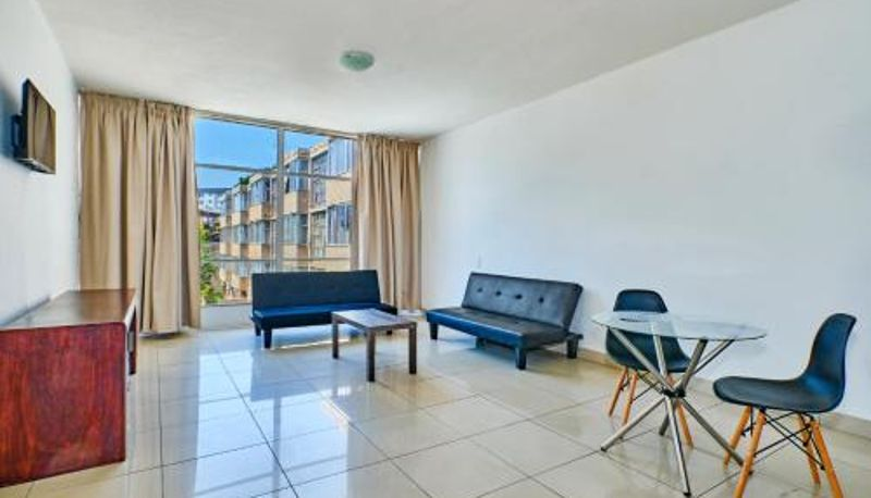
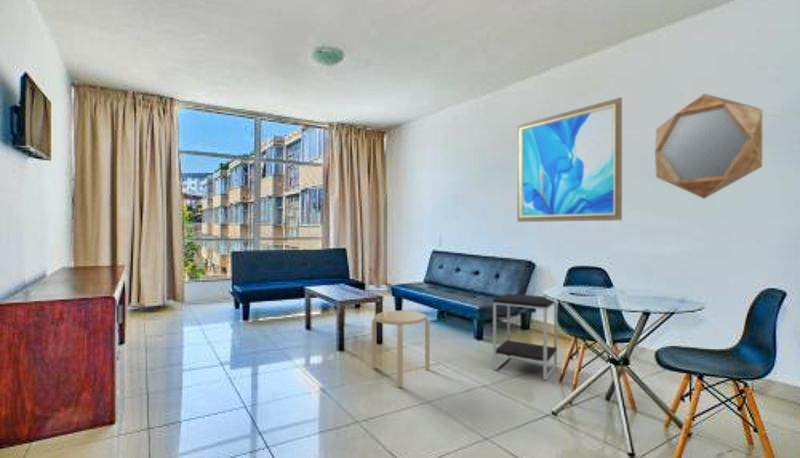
+ home mirror (701, 145)
+ wall art (562, 167)
+ side table (521, 342)
+ stool (400, 346)
